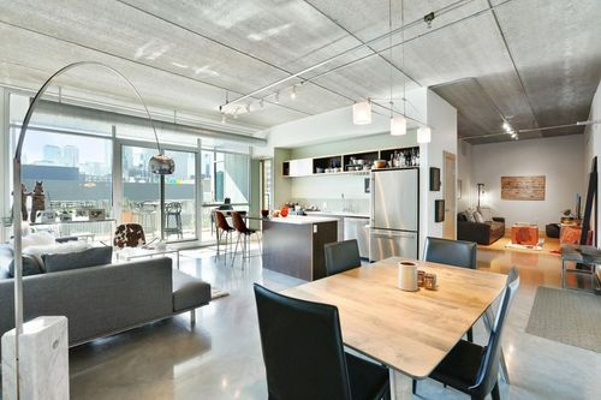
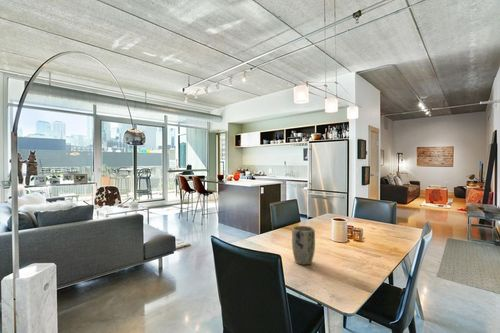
+ plant pot (303, 245)
